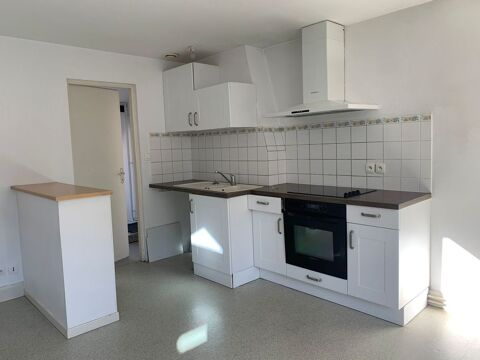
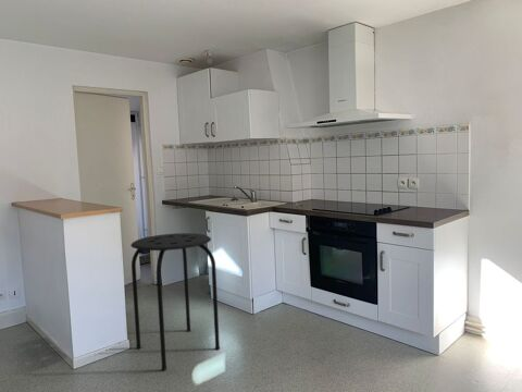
+ stool (185, 294)
